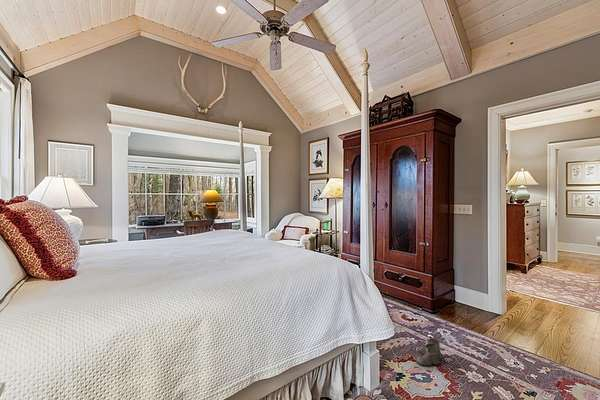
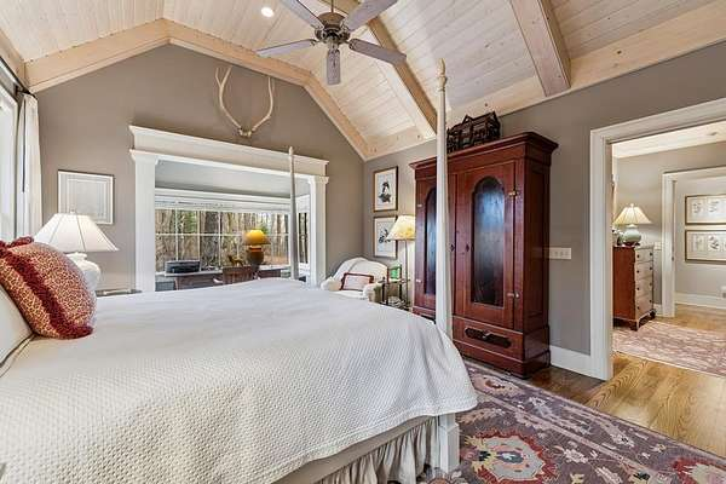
- boots (428, 349)
